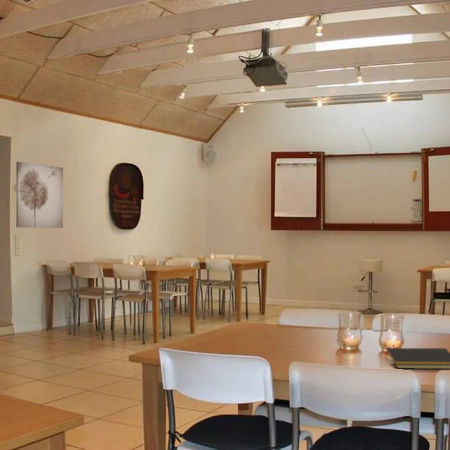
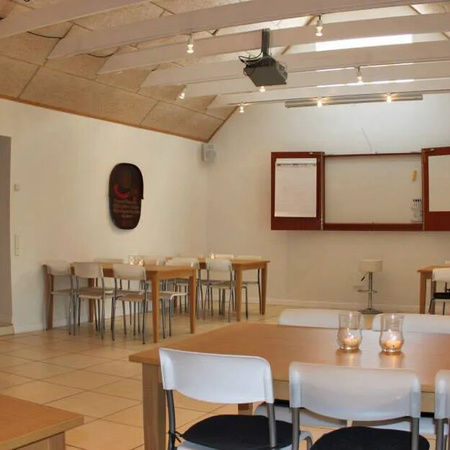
- wall art (40, 196)
- notepad (422, 357)
